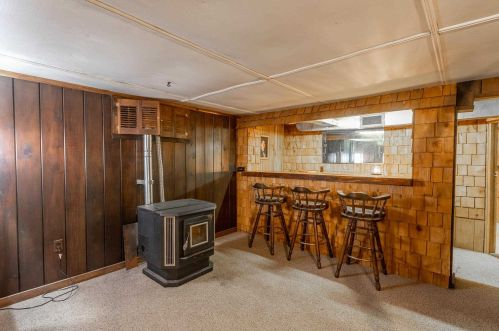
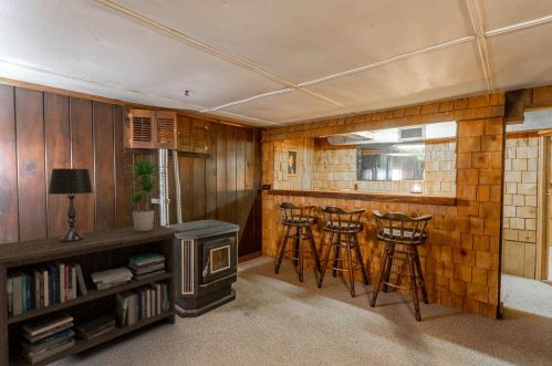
+ table lamp (71, 203)
+ storage cabinet (96, 290)
+ potted plant (146, 191)
